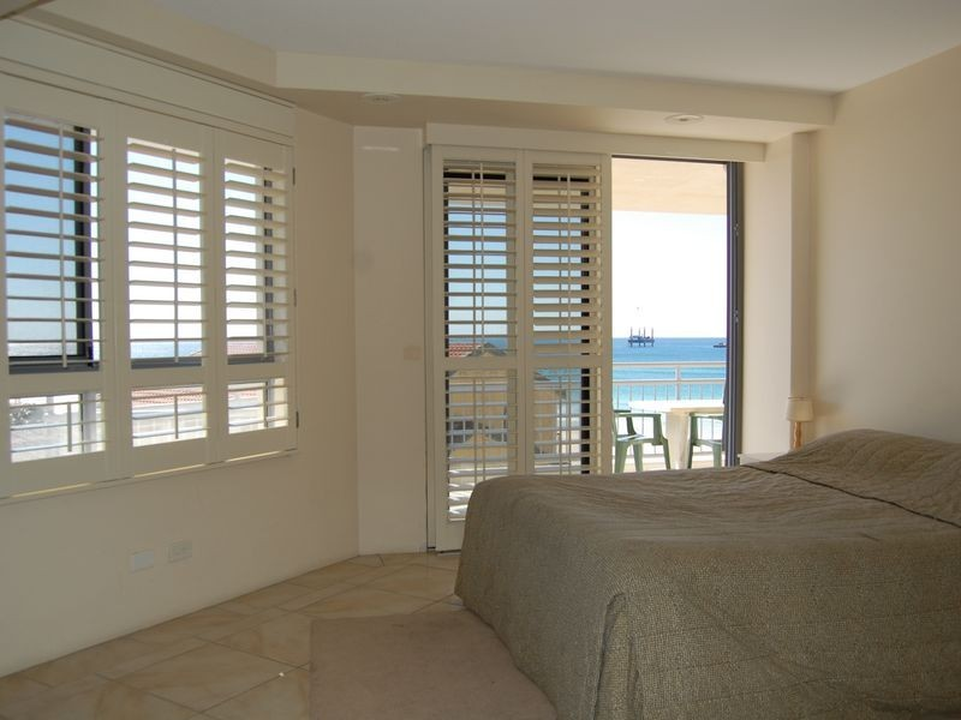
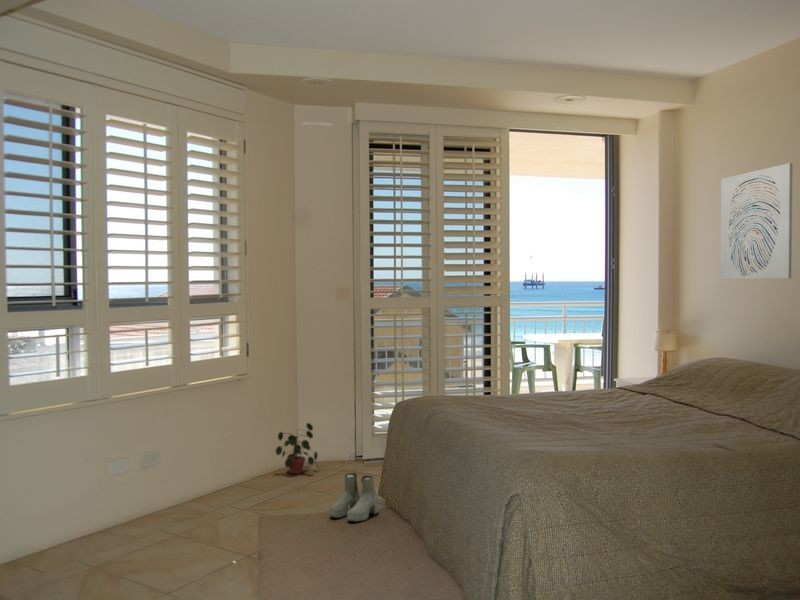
+ boots (354, 496)
+ potted plant (298, 447)
+ wall art (753, 225)
